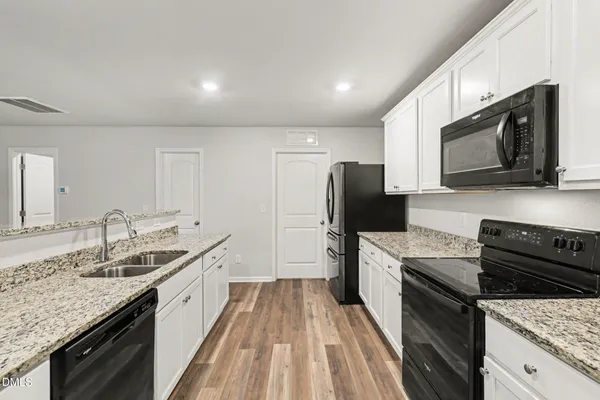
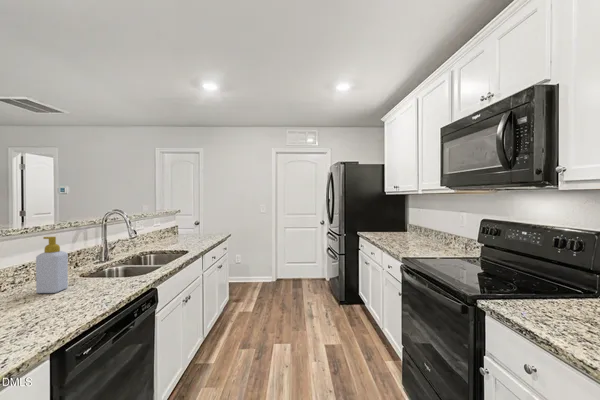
+ soap bottle (52, 263)
